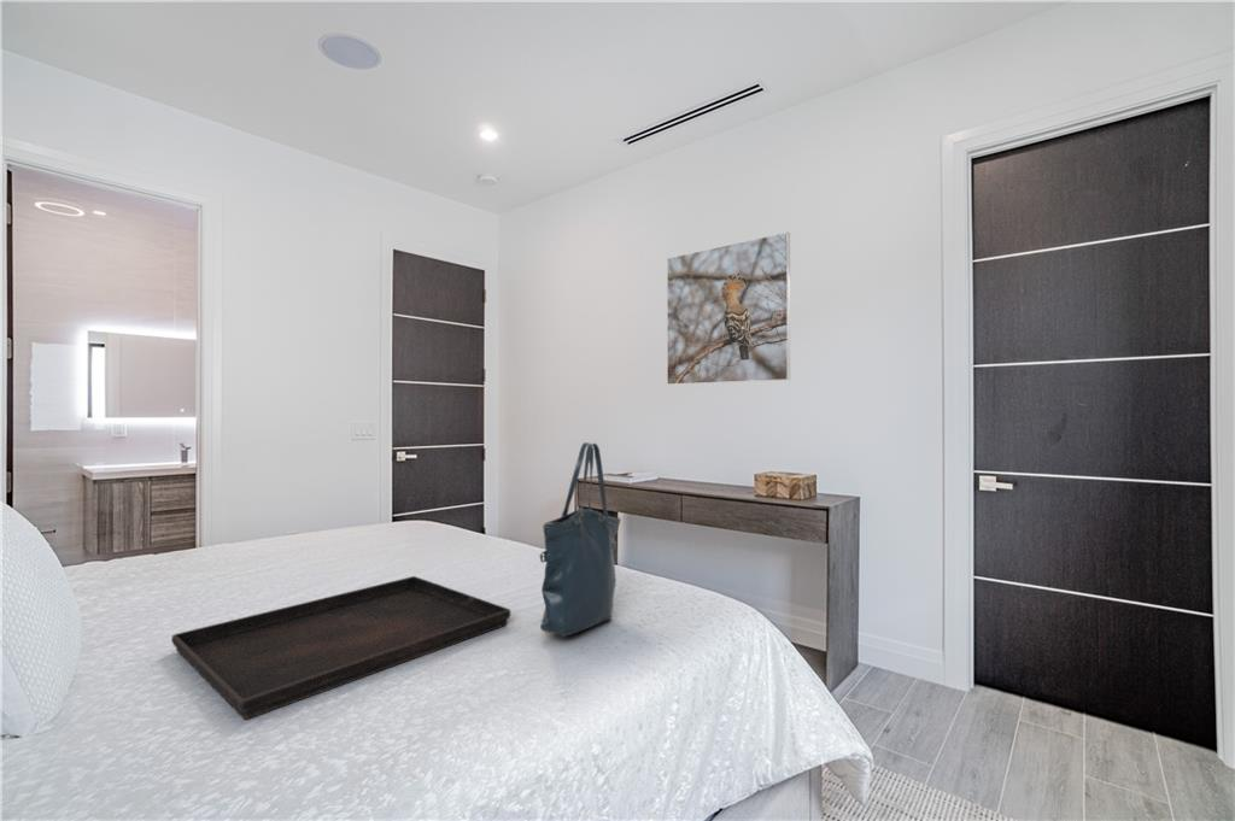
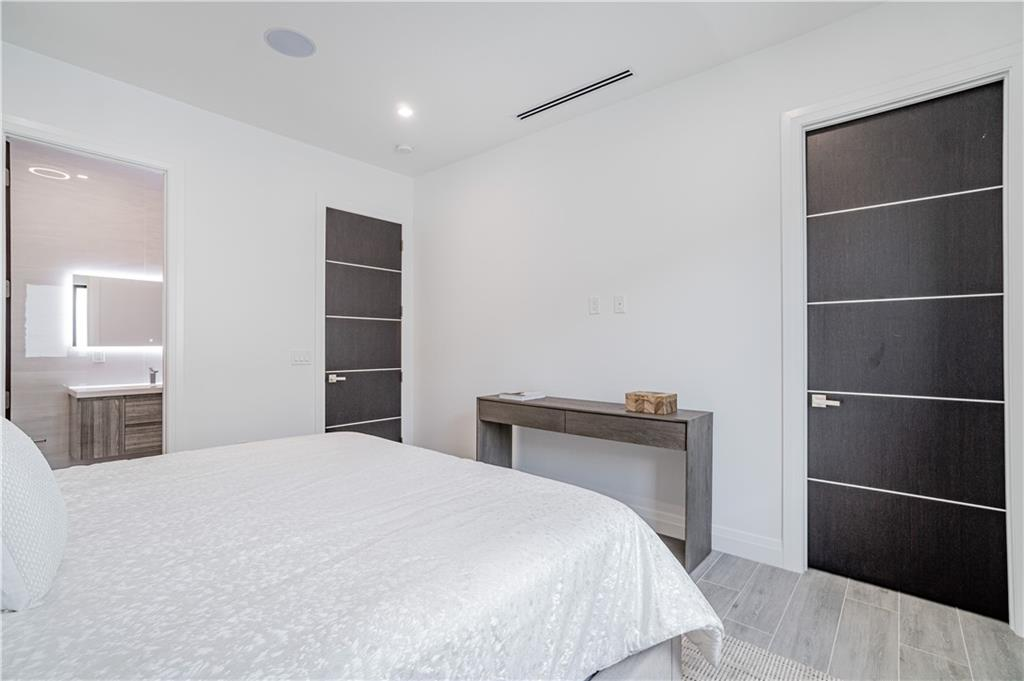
- tote bag (583, 533)
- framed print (724, 313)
- serving tray (351, 629)
